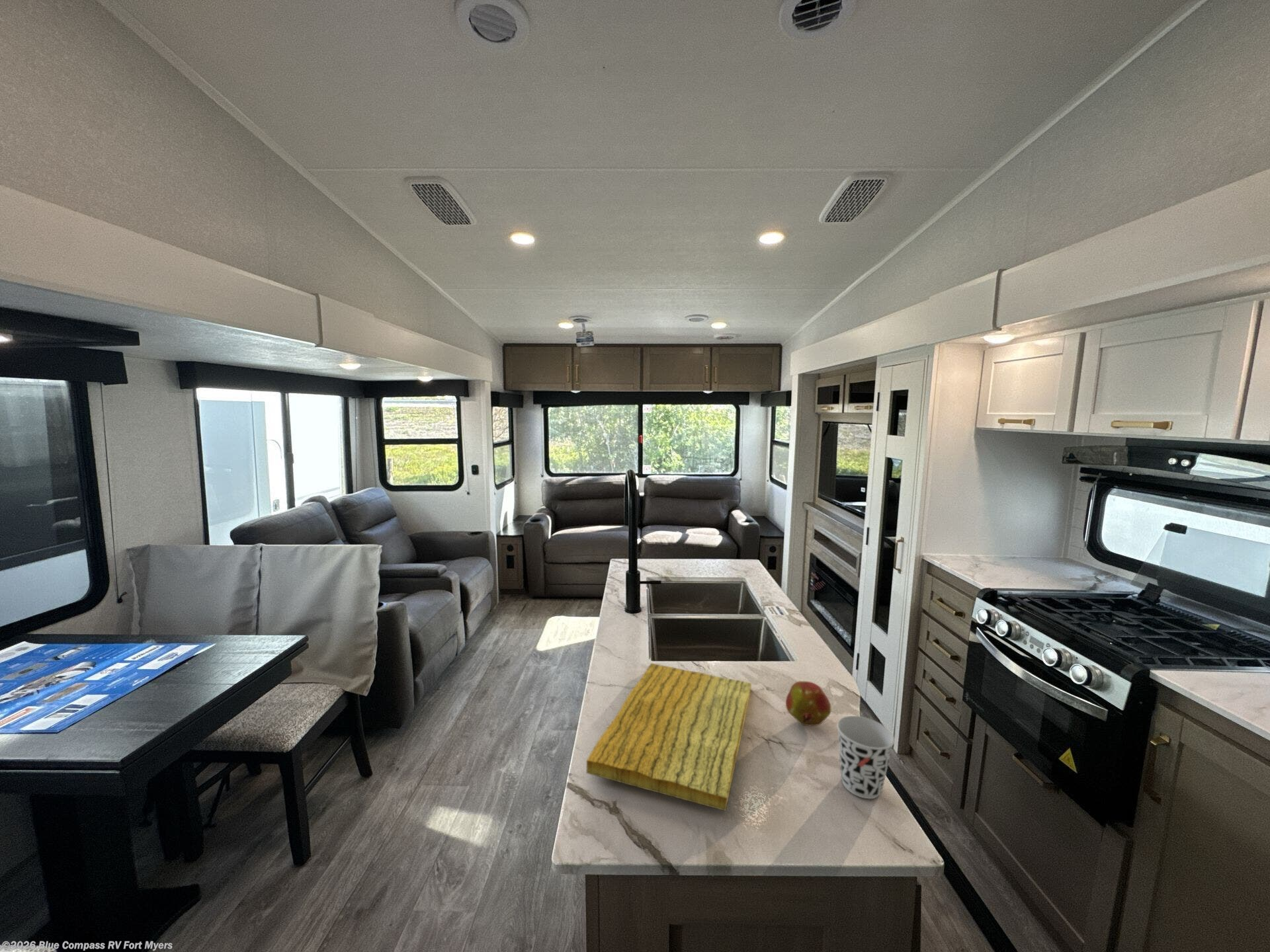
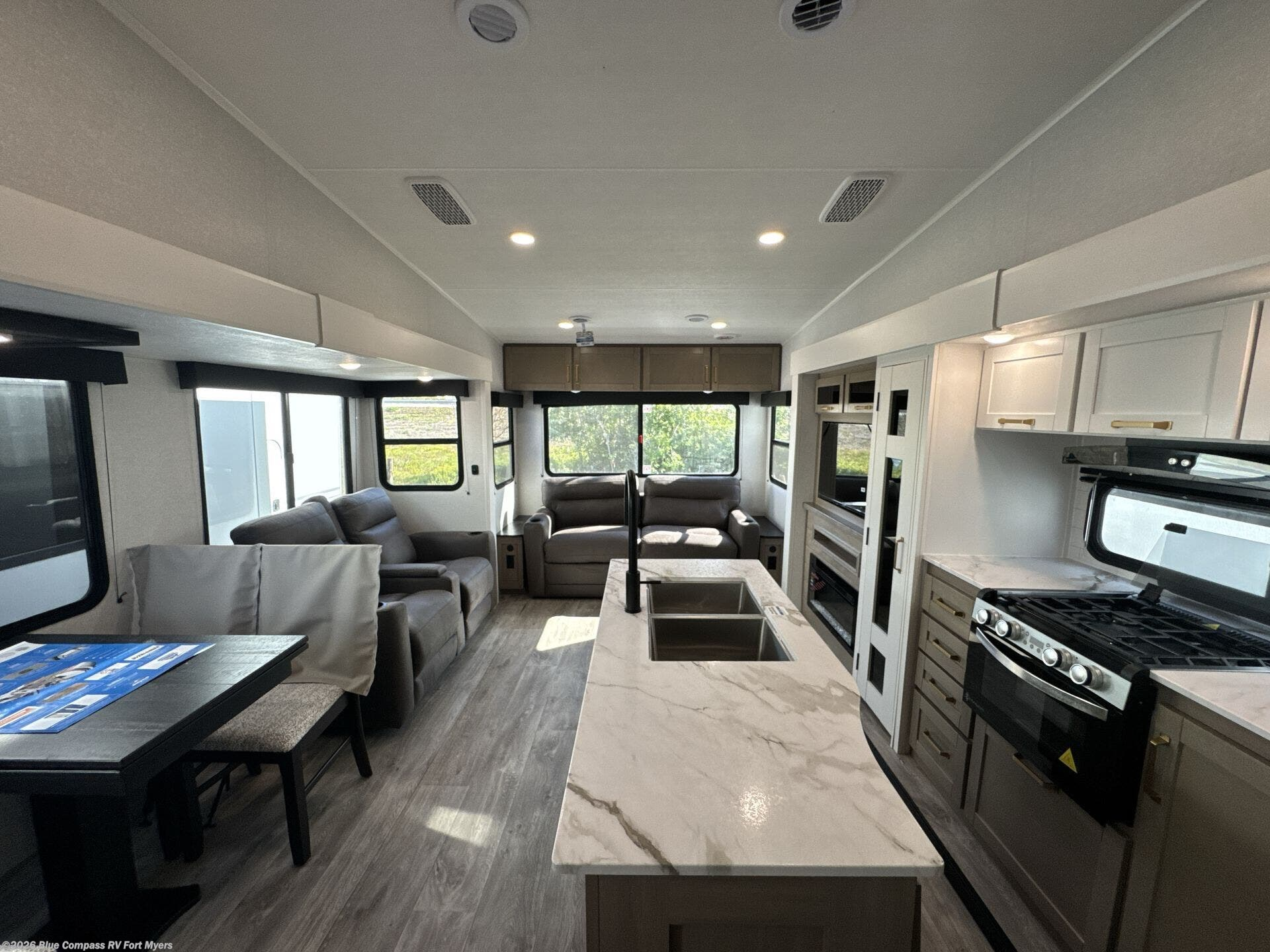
- cutting board (679, 719)
- cup (863, 758)
- fruit (808, 705)
